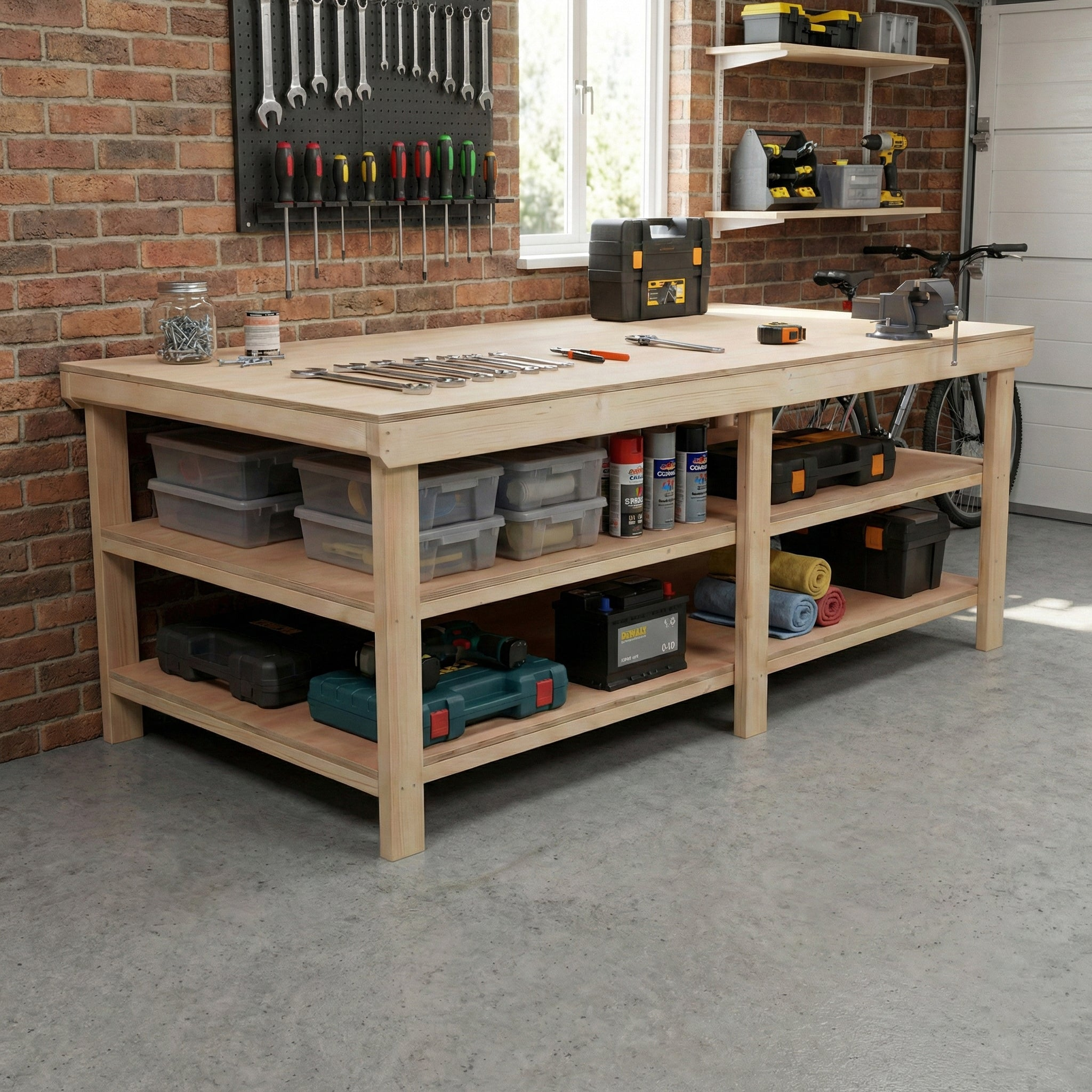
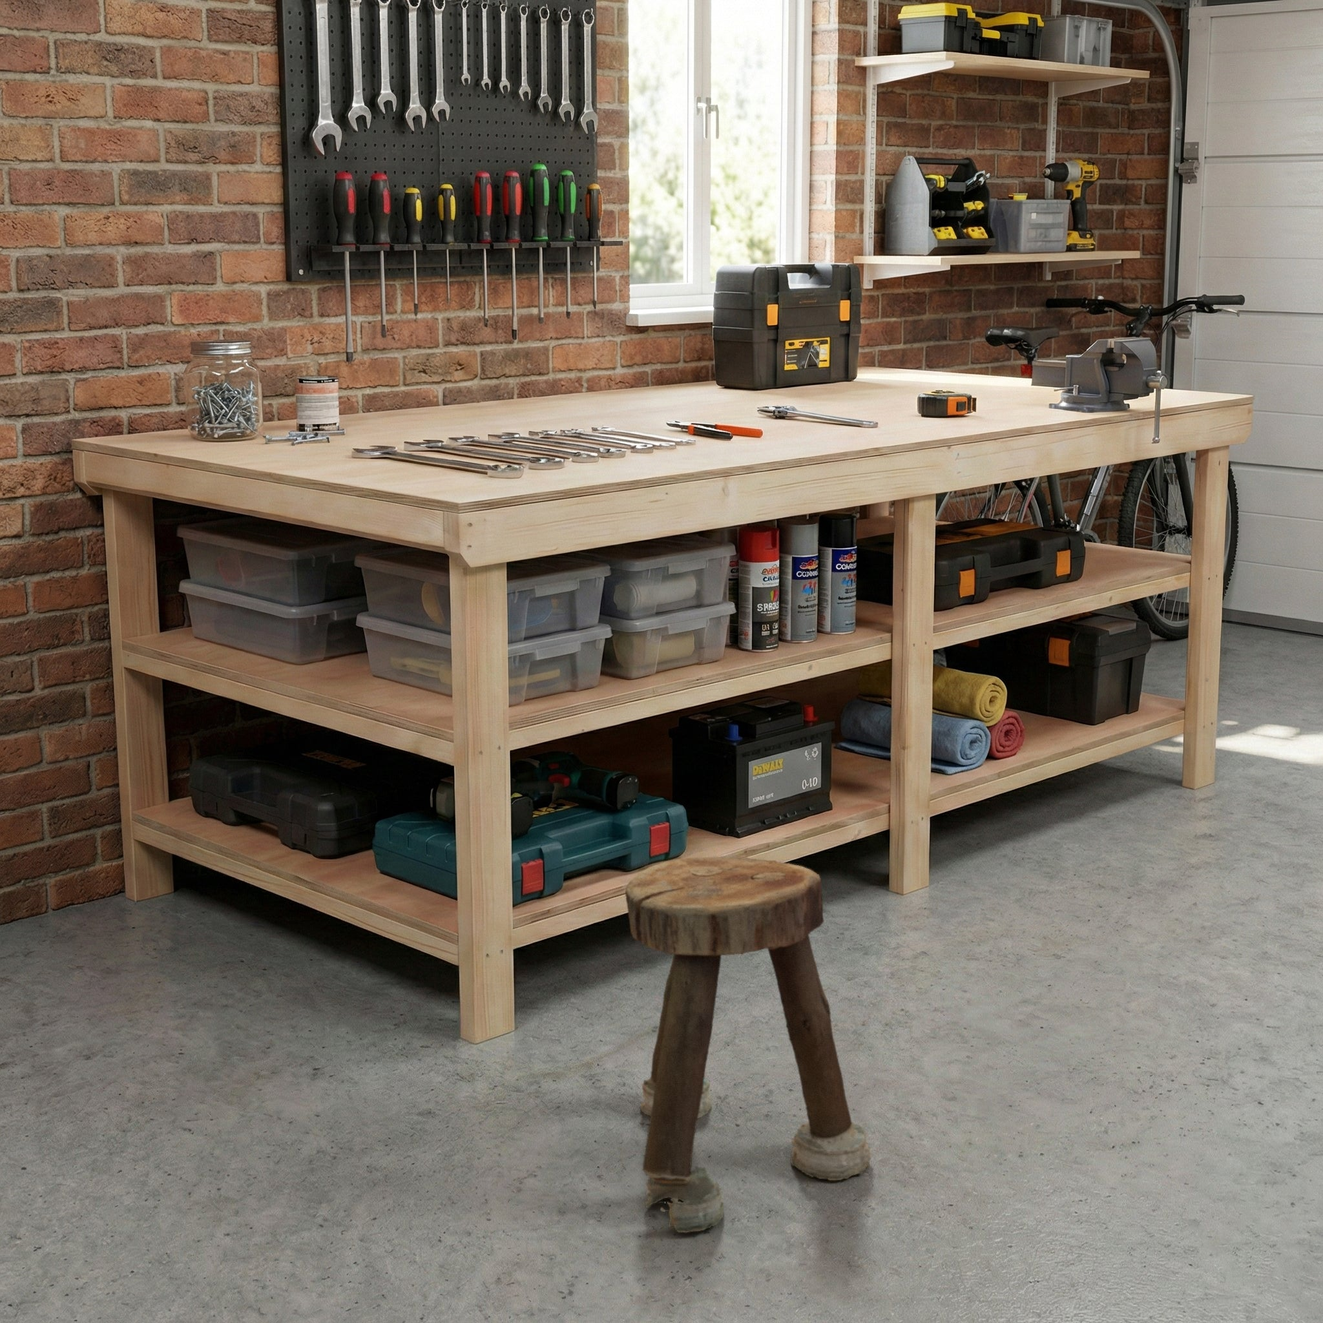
+ stool (714, 1013)
